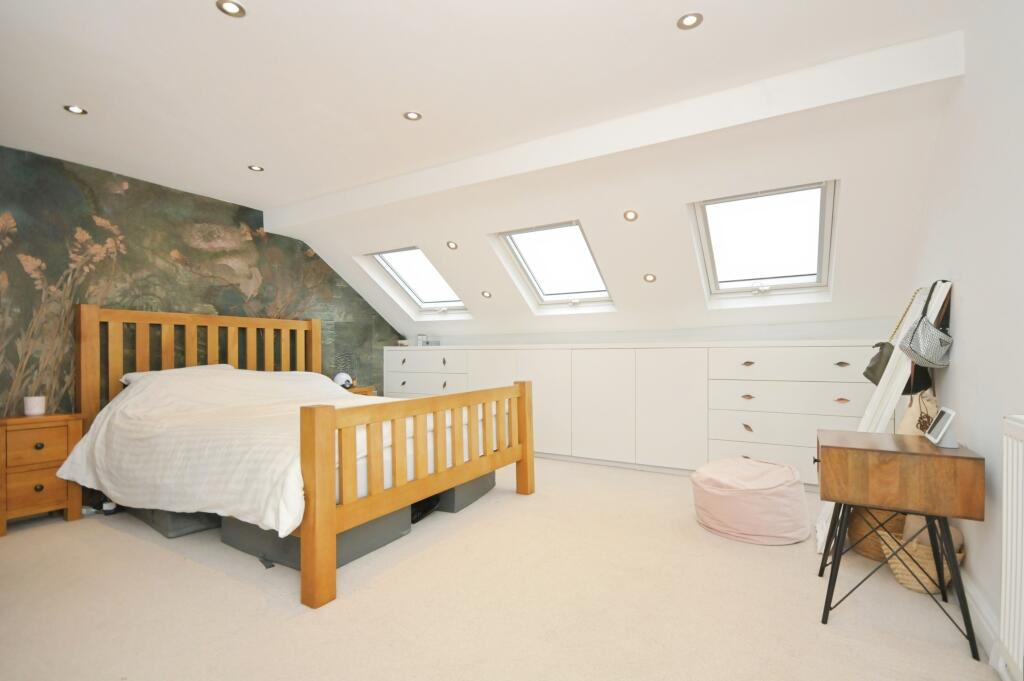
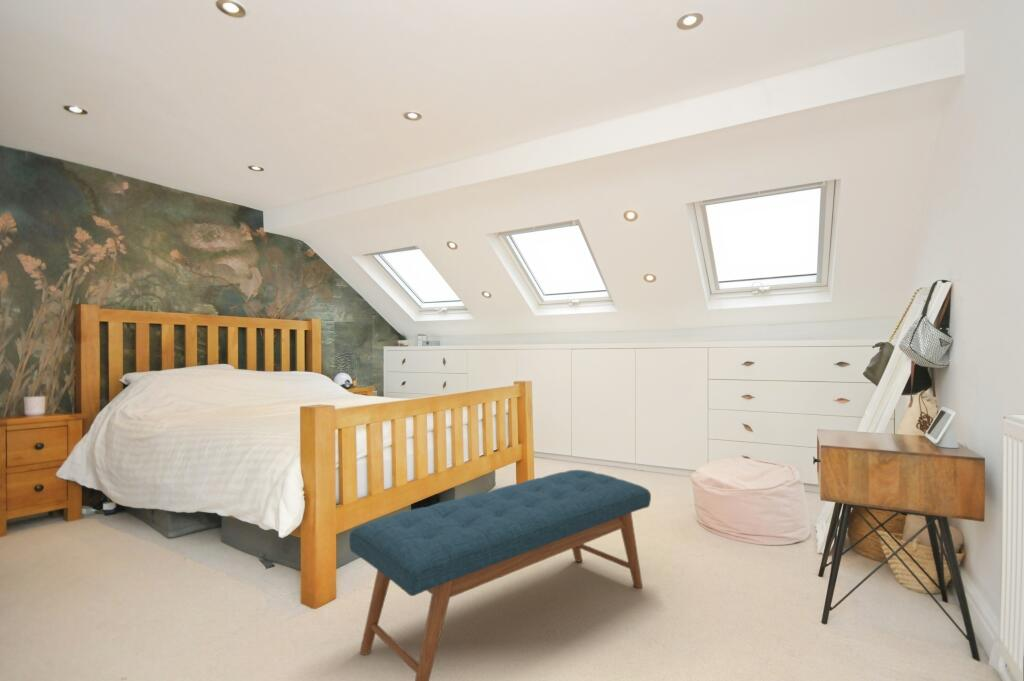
+ bench (517, 556)
